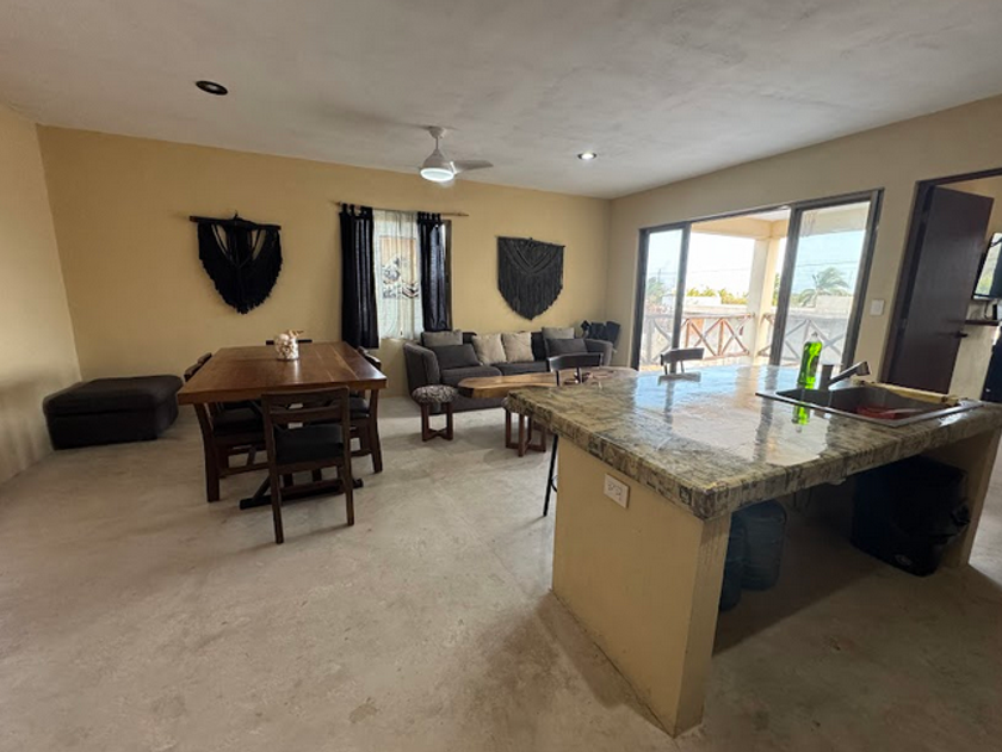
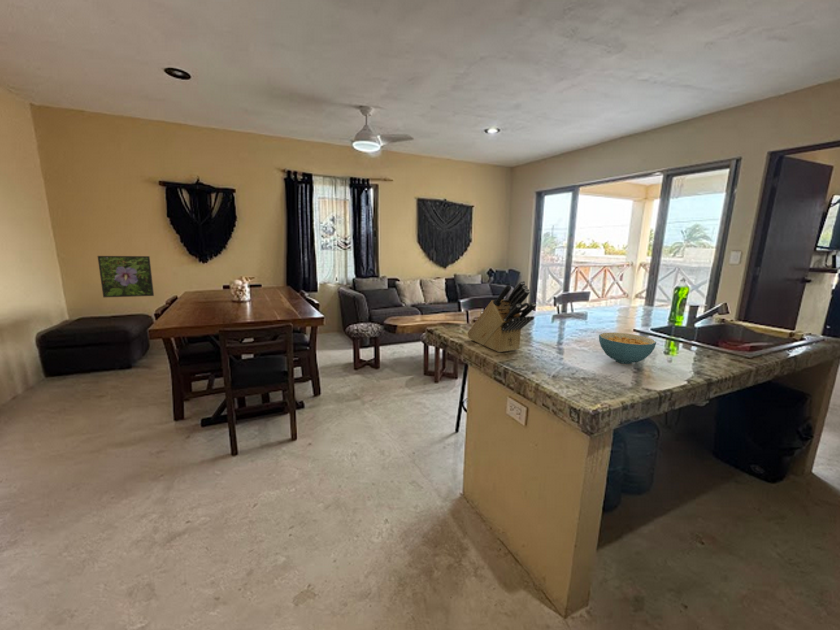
+ cereal bowl (625, 350)
+ knife block (499, 313)
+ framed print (126, 276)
